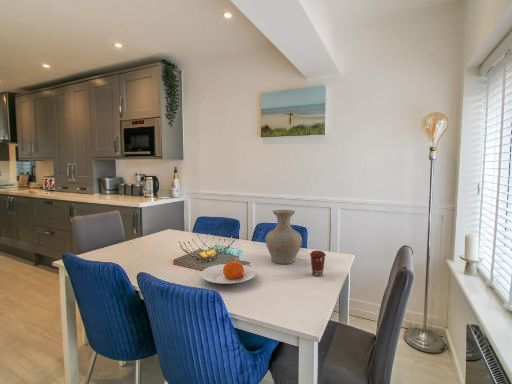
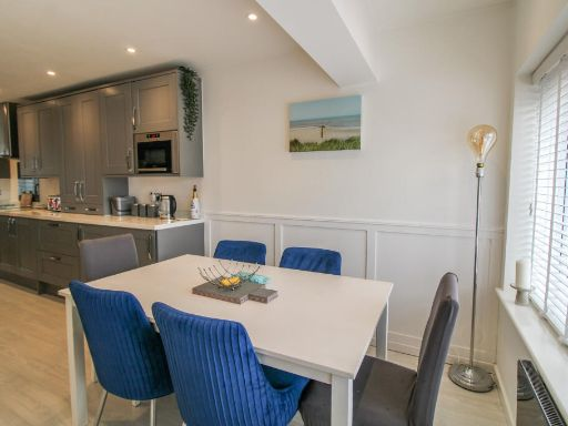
- plate (228, 270)
- vase (283, 235)
- coffee cup (317, 263)
